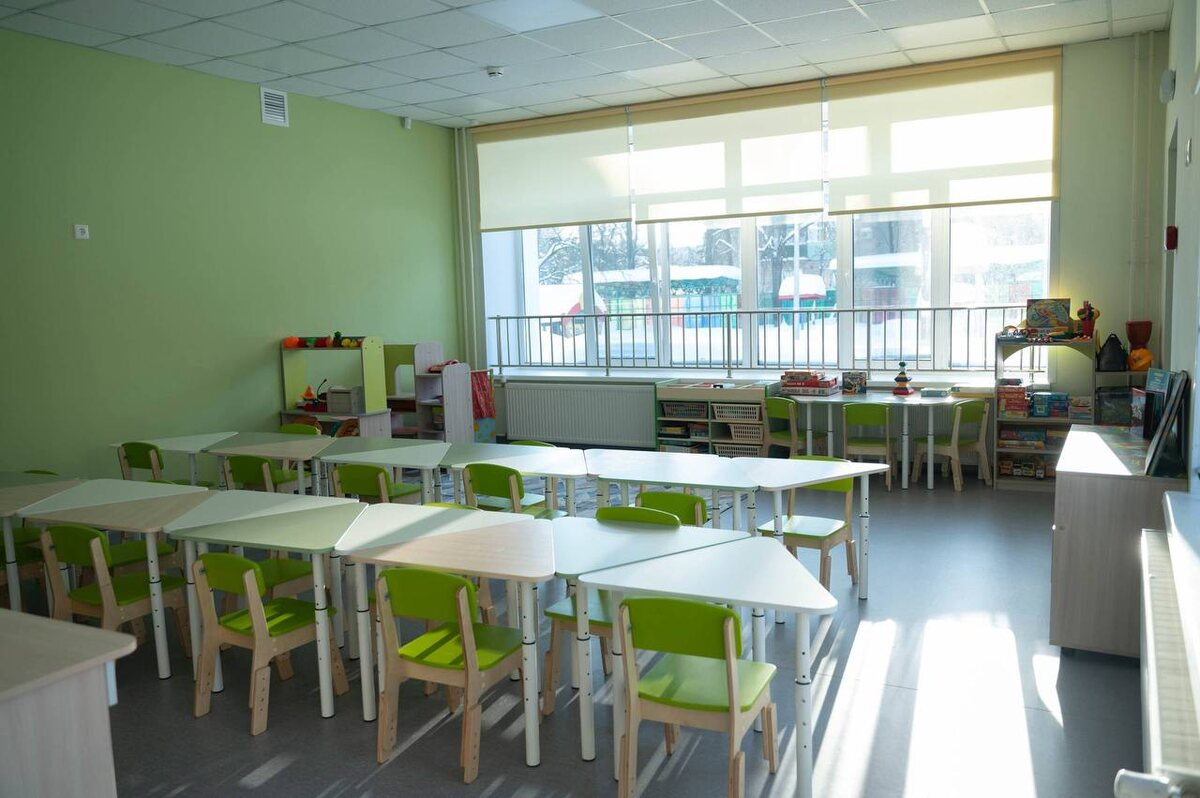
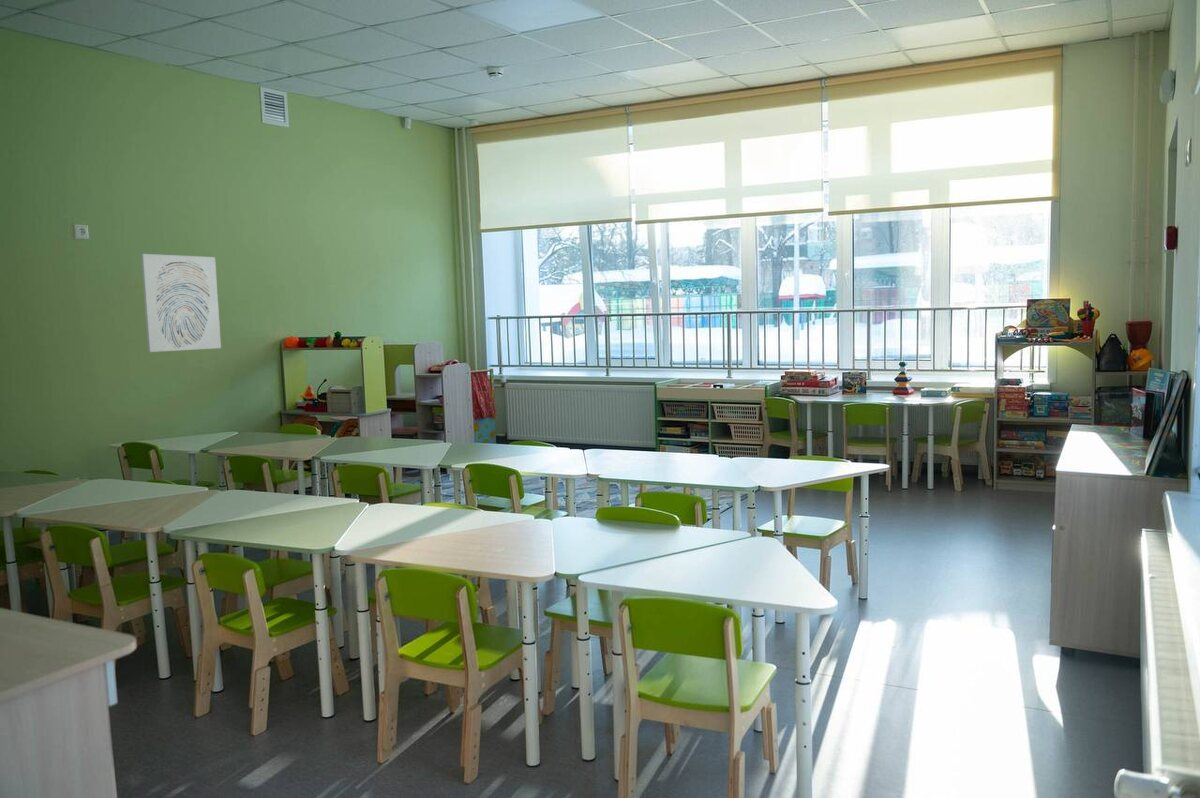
+ wall art (182, 303)
